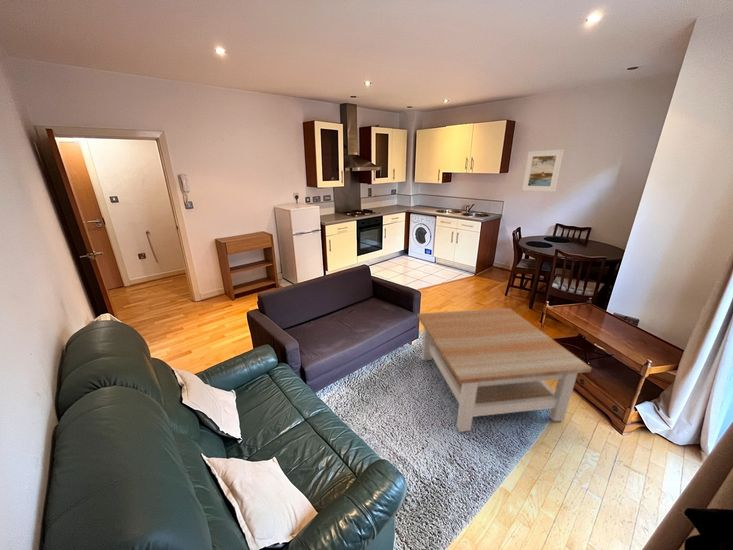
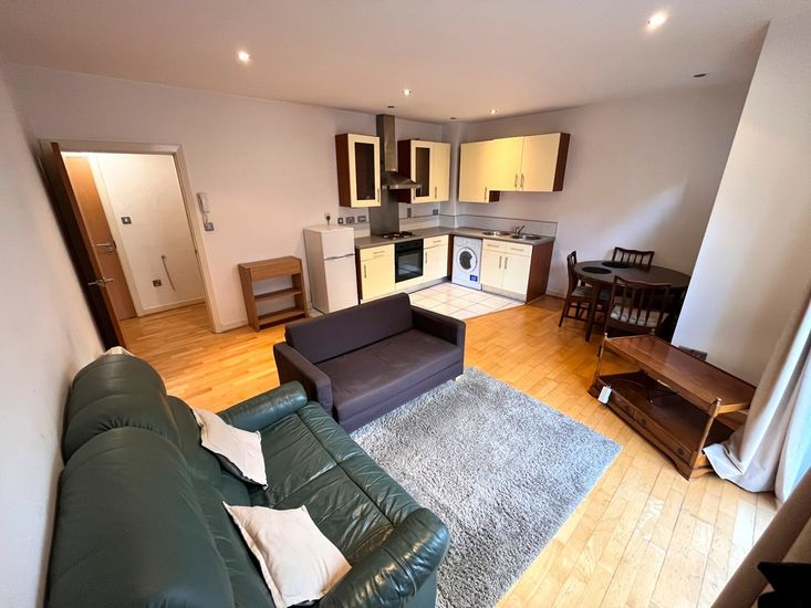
- coffee table (486, 361)
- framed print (541, 171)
